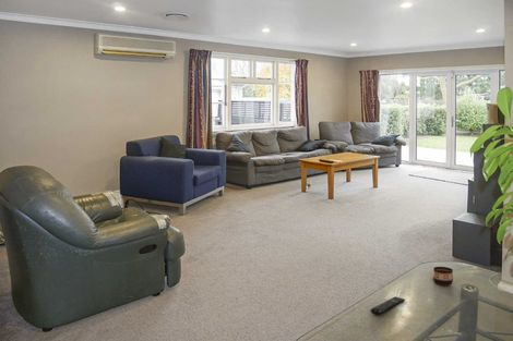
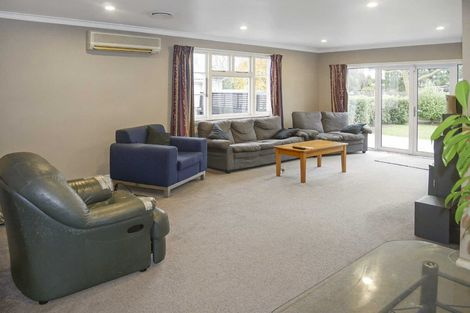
- remote control (387, 305)
- cup (443, 276)
